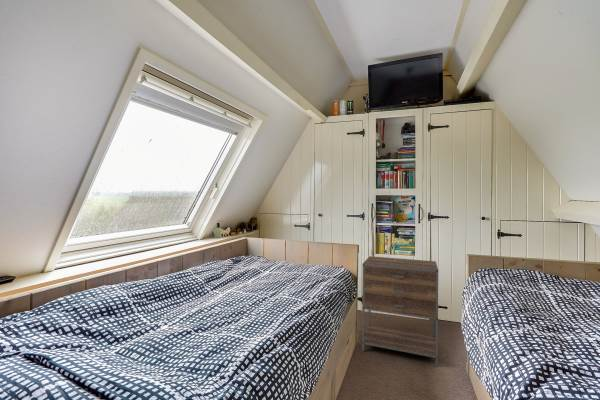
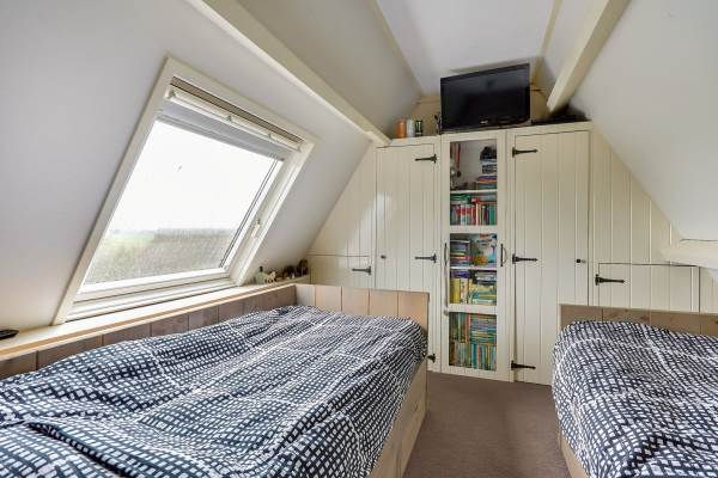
- nightstand (399, 305)
